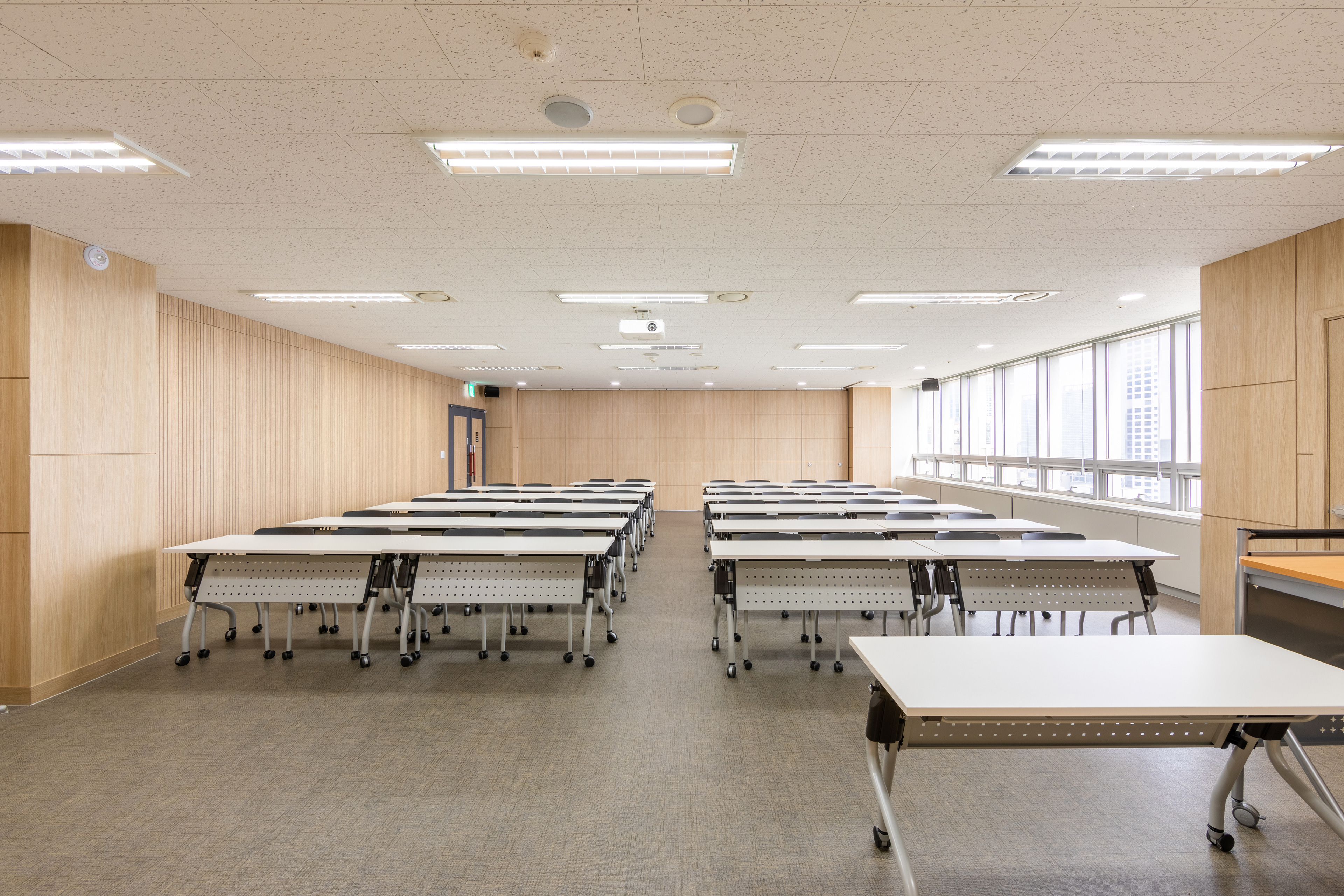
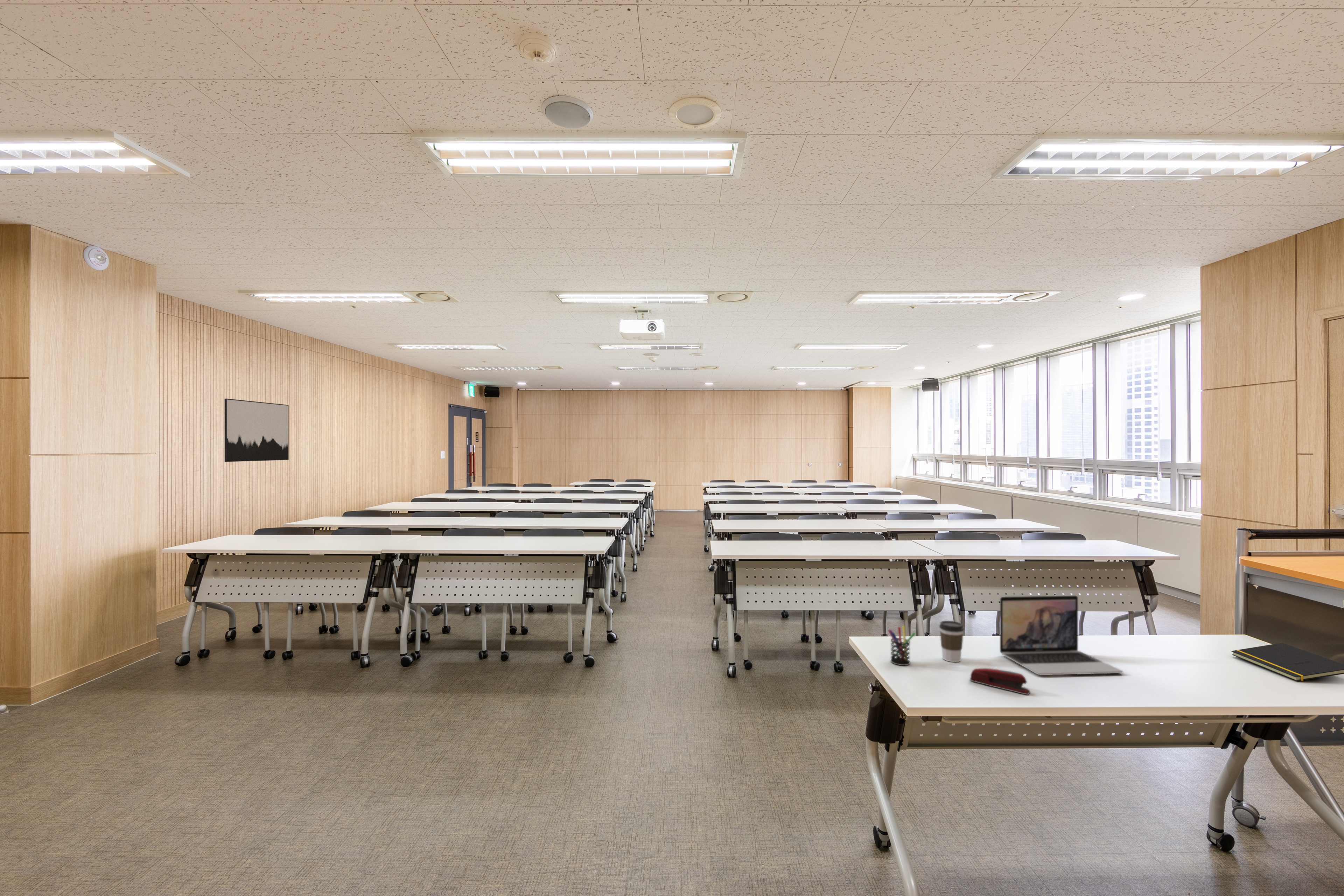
+ stapler (999, 678)
+ pen holder (902, 644)
+ laptop (1059, 634)
+ coffee cup (951, 641)
+ notepad (1289, 661)
+ wall art (259, 431)
